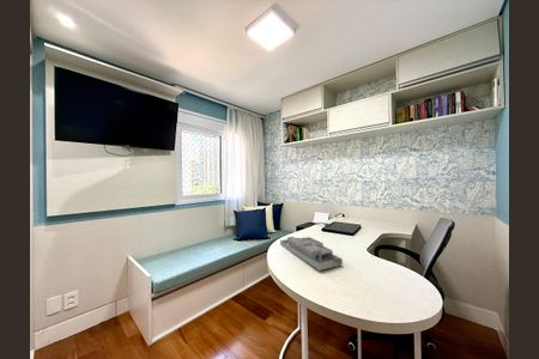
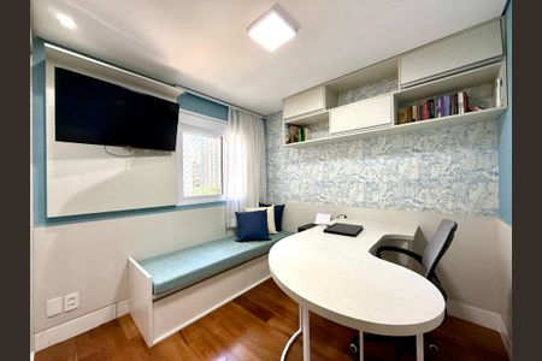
- desk organizer (307, 247)
